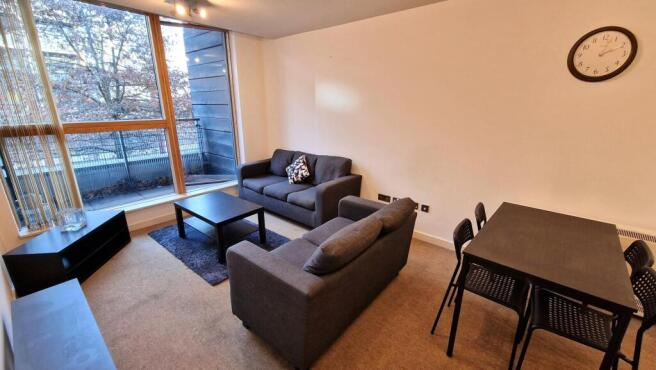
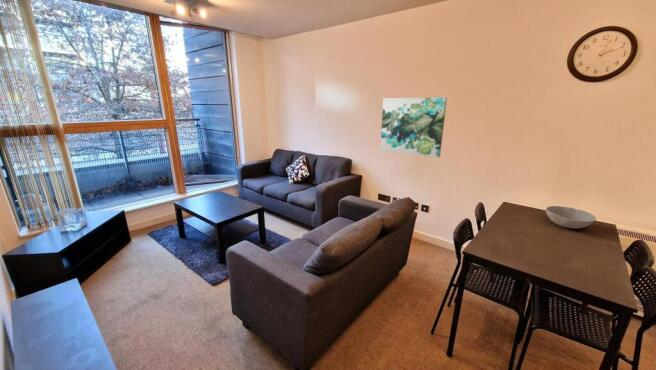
+ bowl (568, 219)
+ wall art (410, 126)
